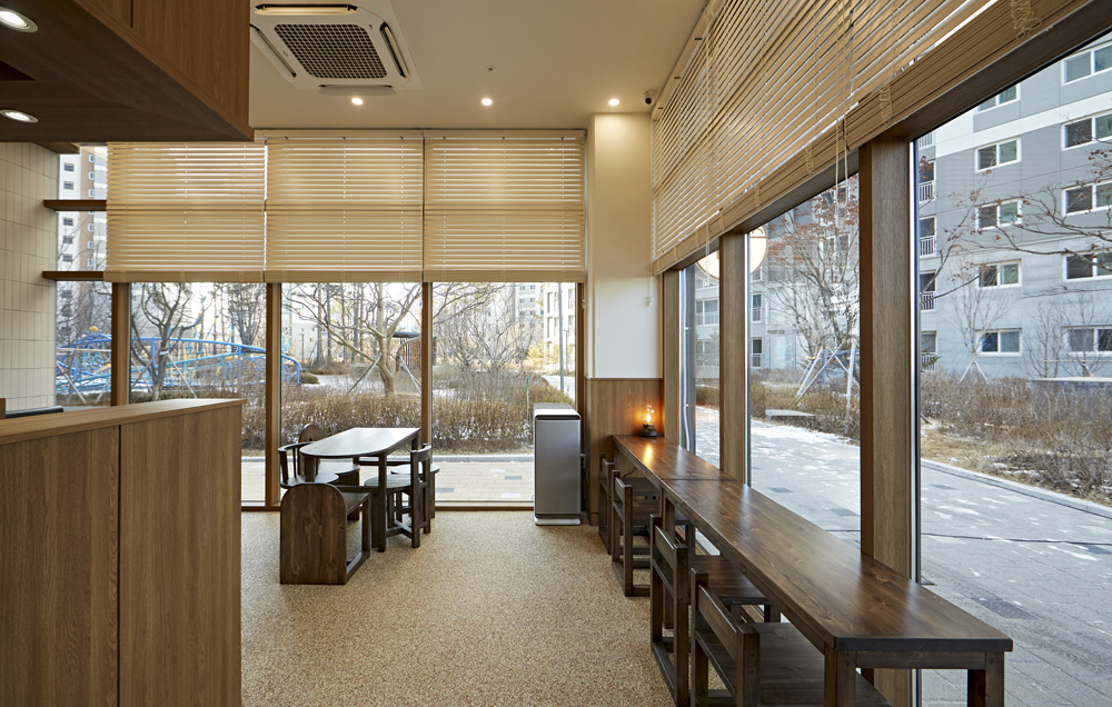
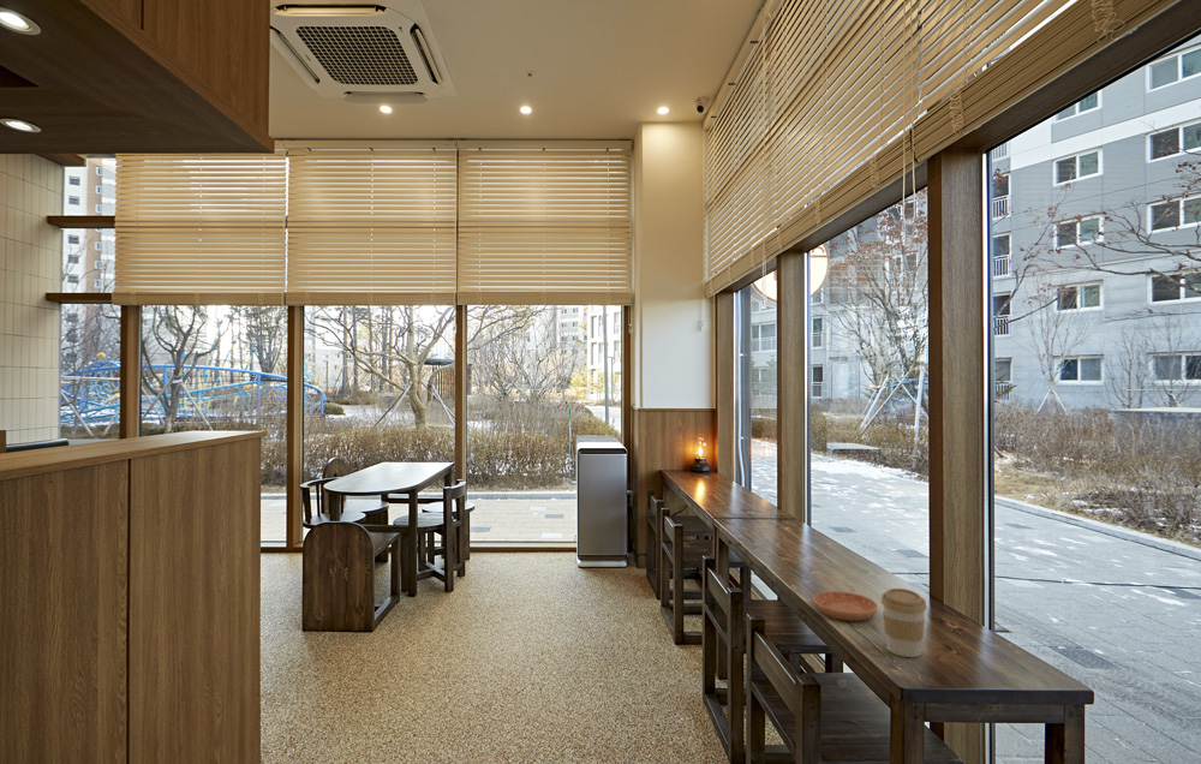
+ saucer (844, 605)
+ coffee cup (903, 621)
